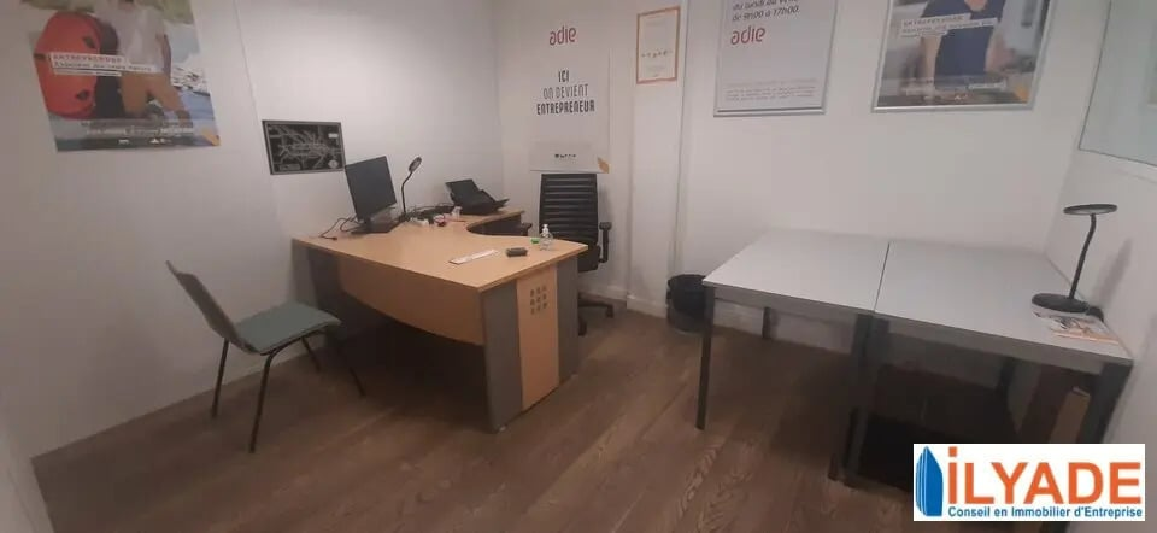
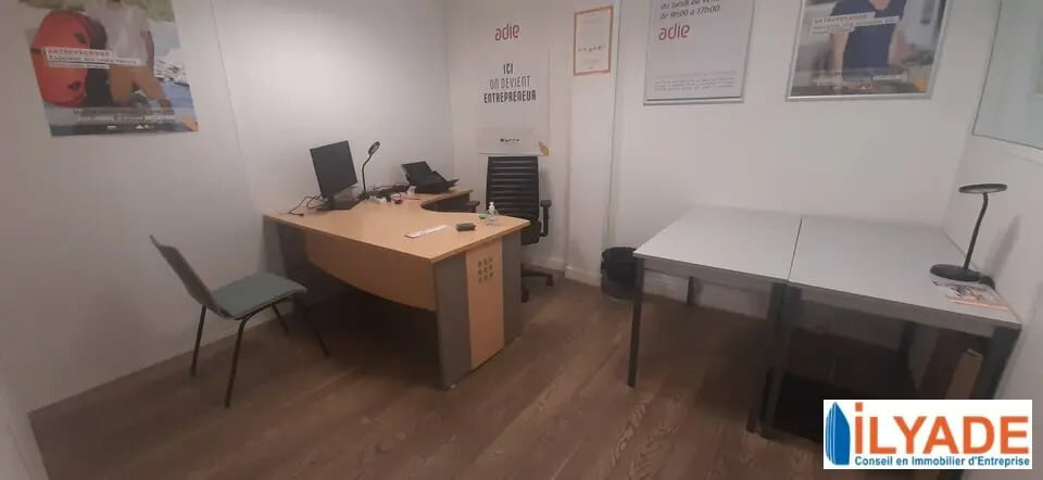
- wall art (306, 147)
